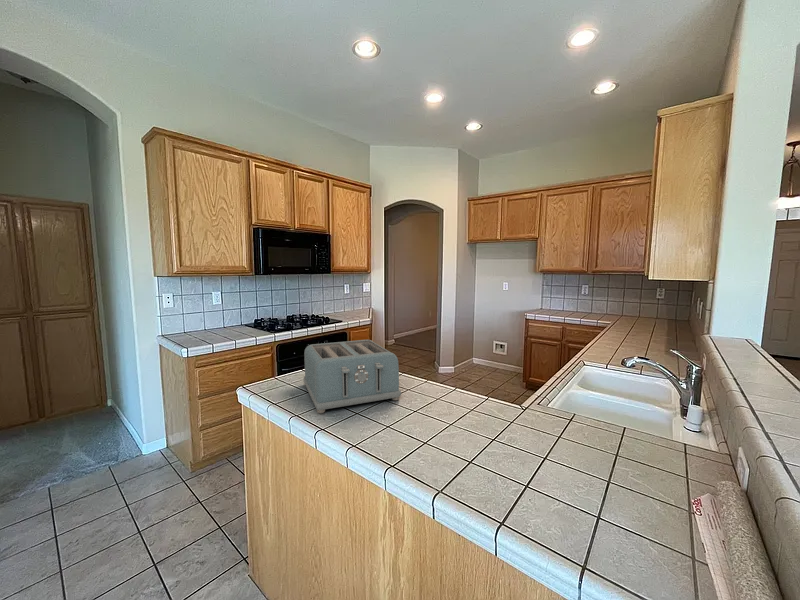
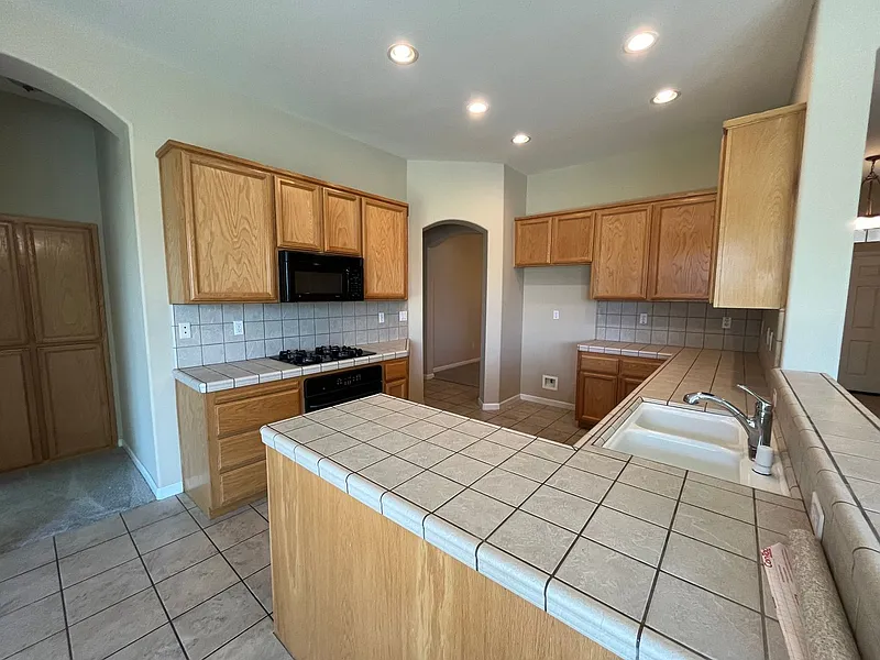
- toaster (350, 371)
